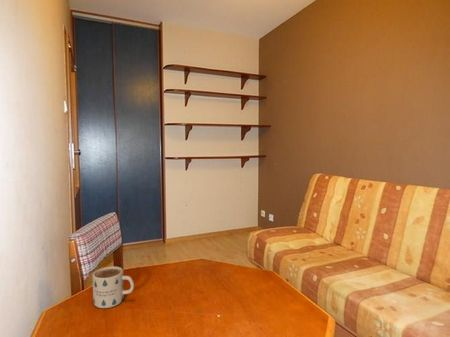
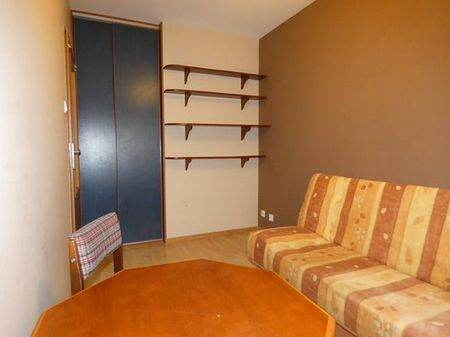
- mug (114, 286)
